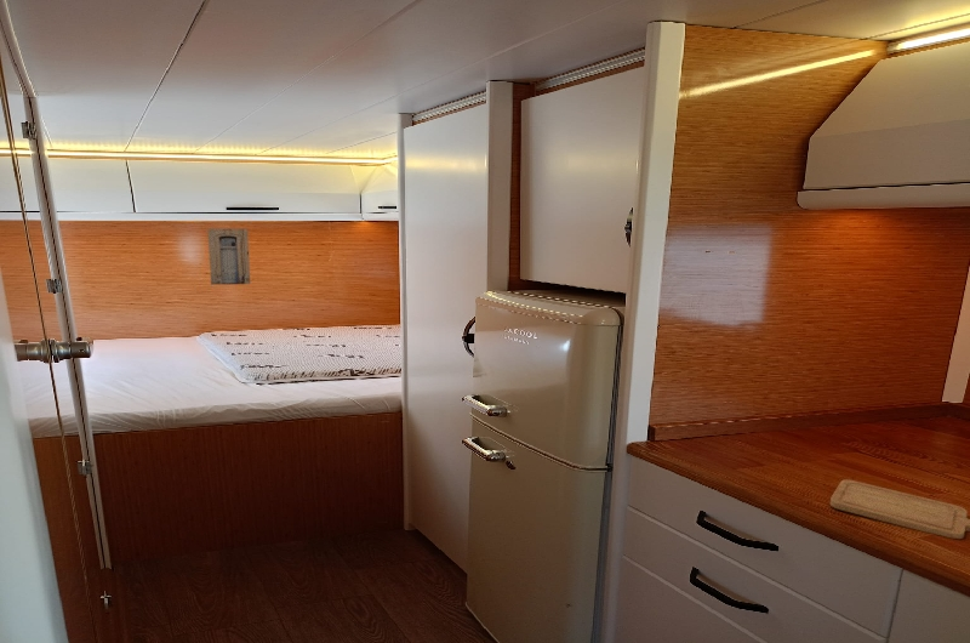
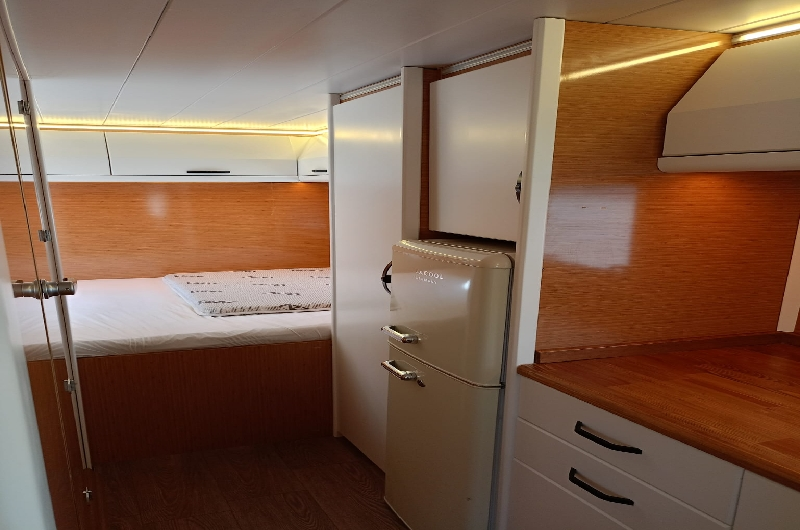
- chopping board (914, 511)
- wall art (229, 256)
